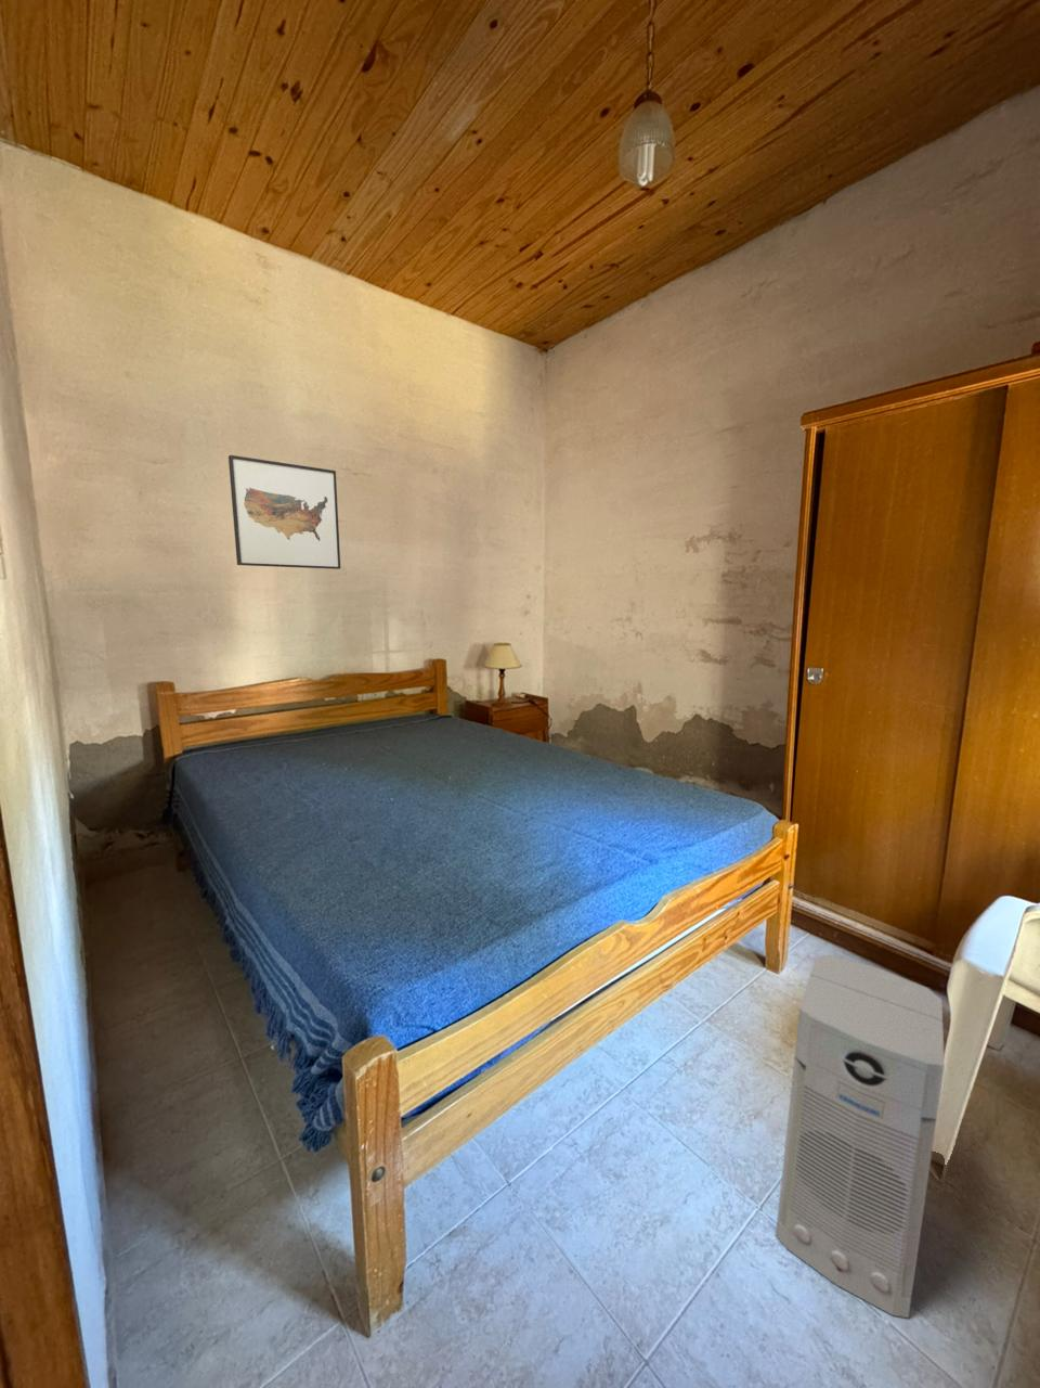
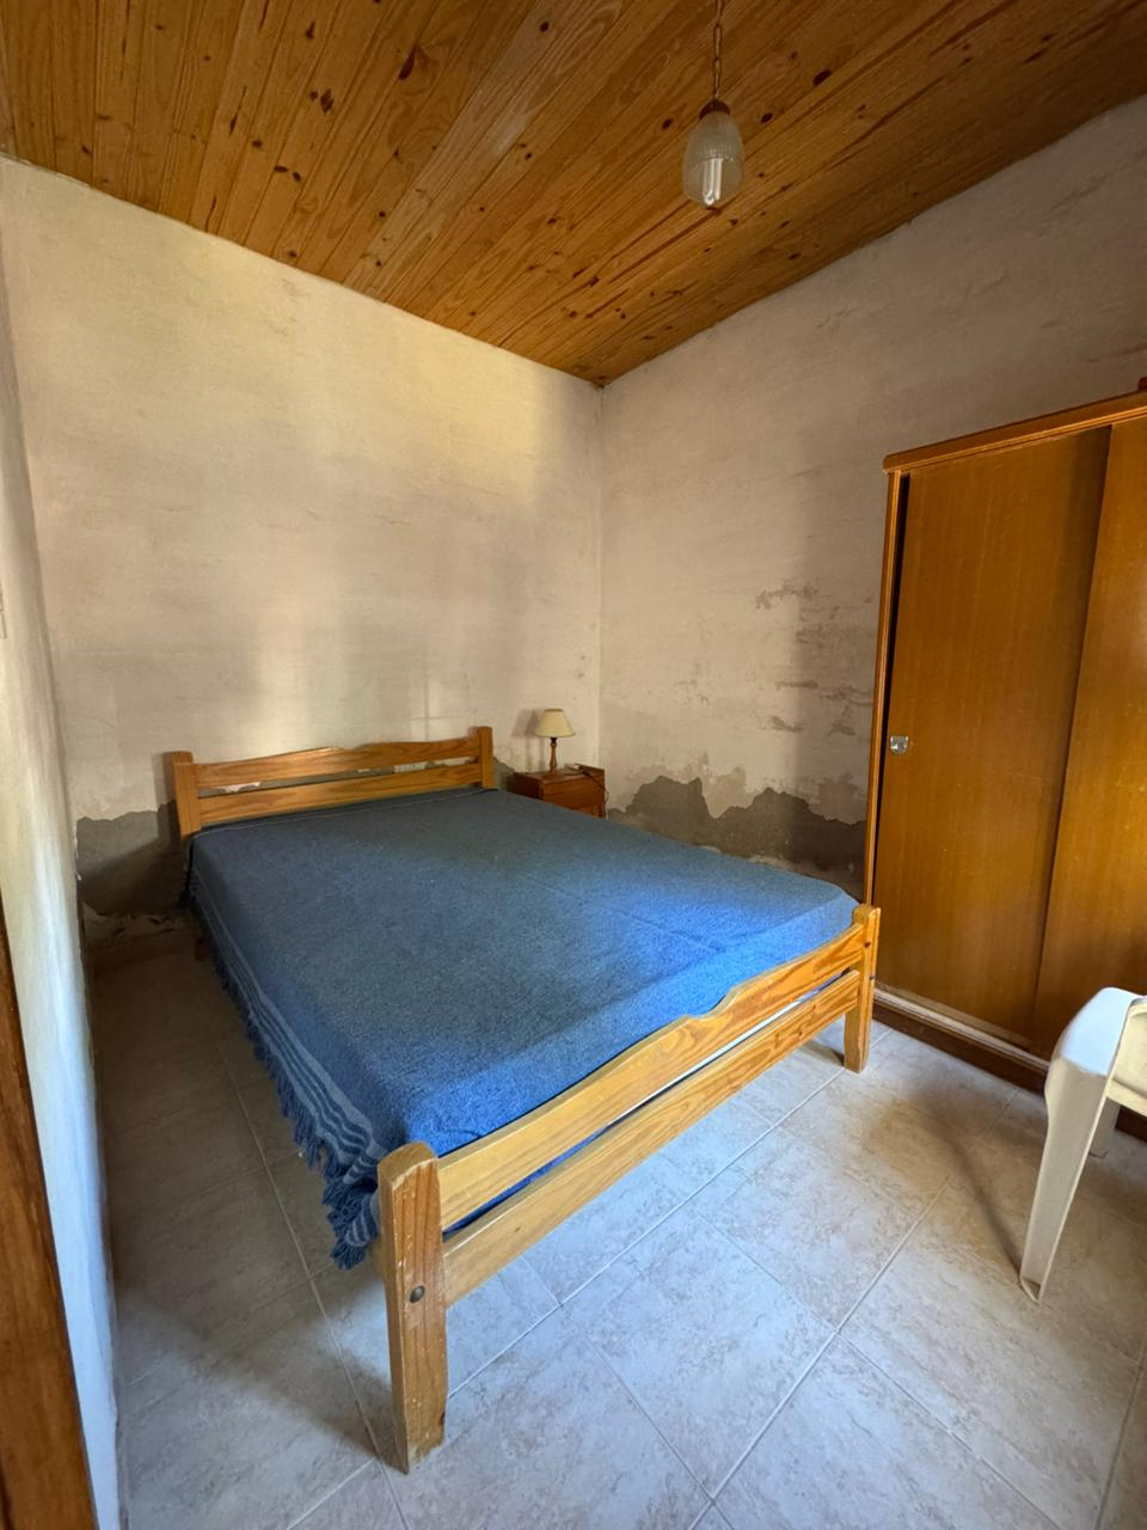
- wall art (288, 516)
- air purifier (858, 1114)
